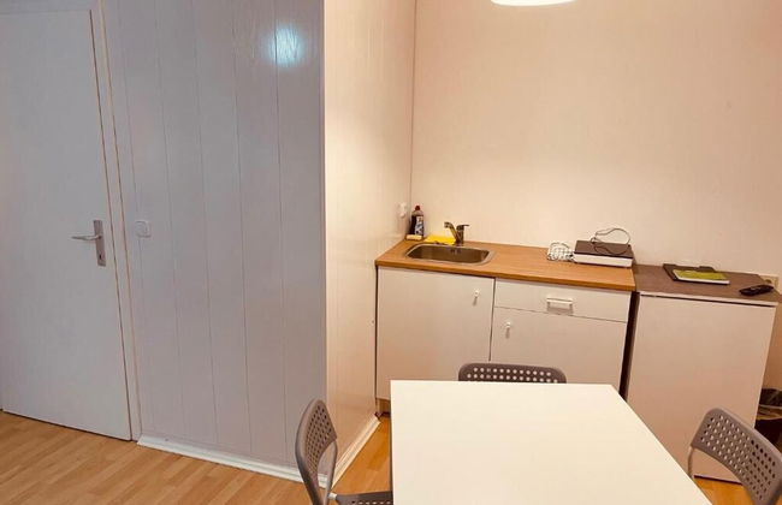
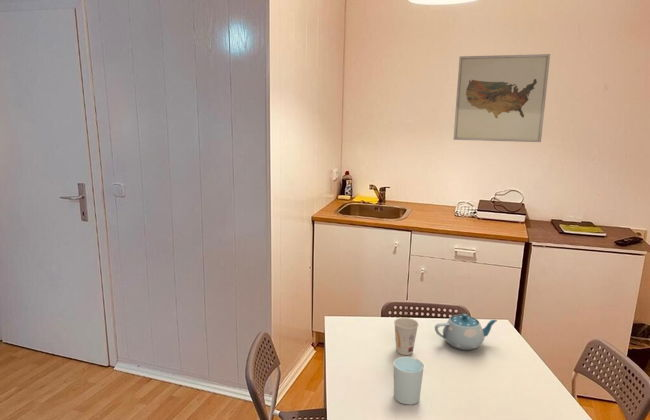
+ chinaware (465, 329)
+ cup (407, 380)
+ cup (405, 336)
+ wall art (499, 98)
